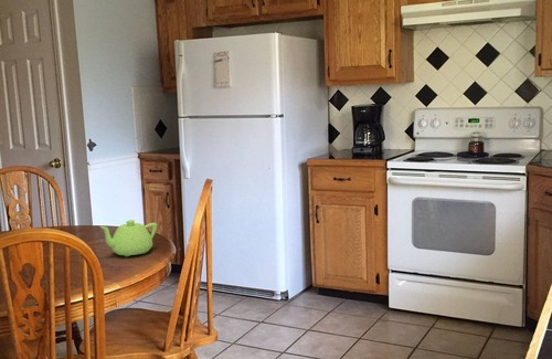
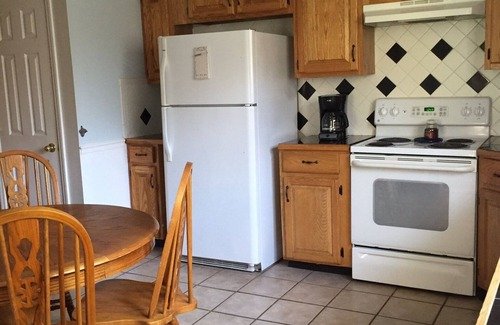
- teapot (129, 236)
